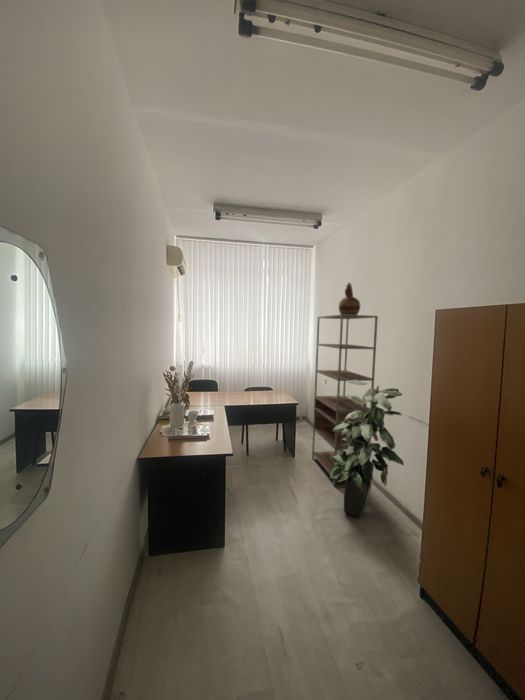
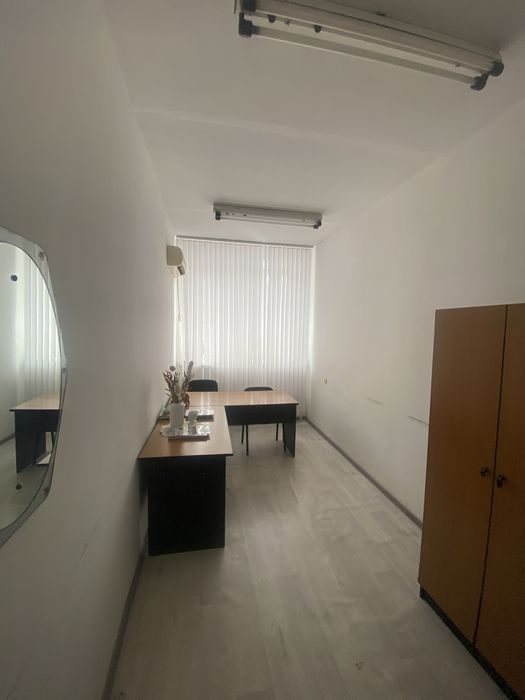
- ceramic vessel (349, 298)
- indoor plant (362, 447)
- shelving unit (341, 396)
